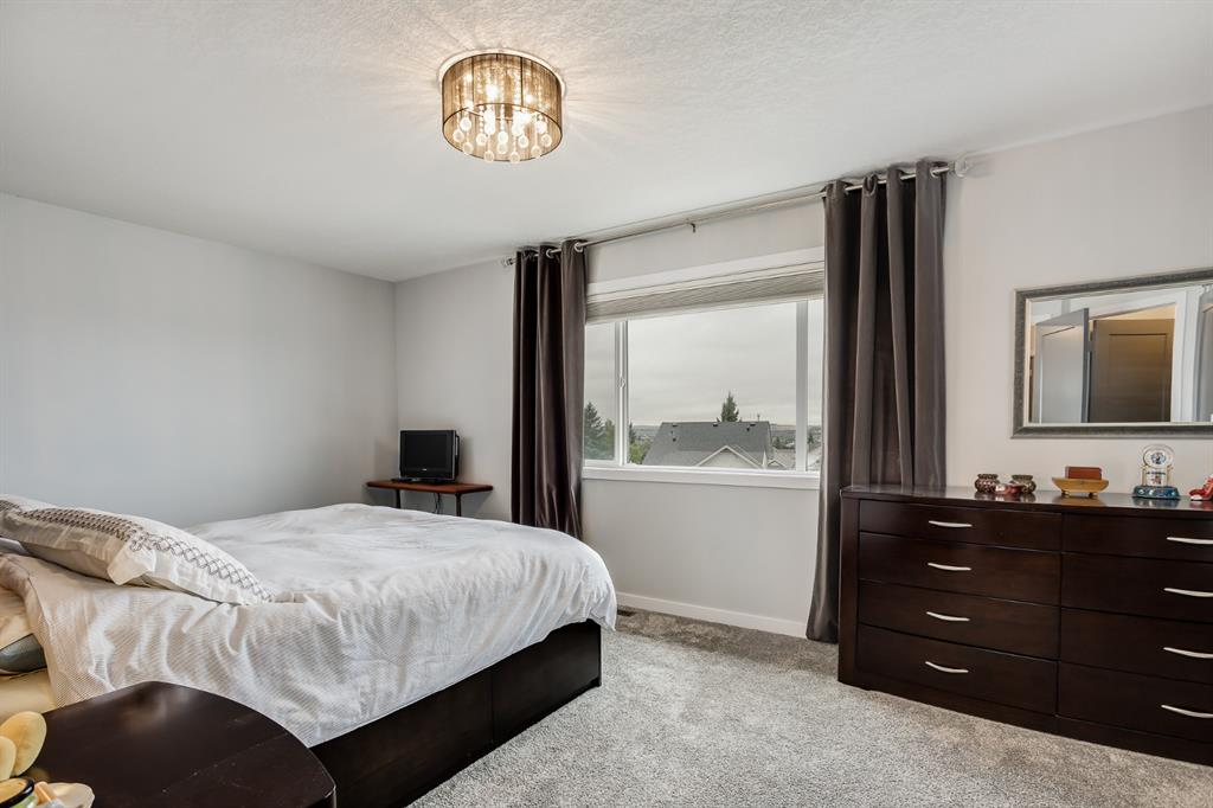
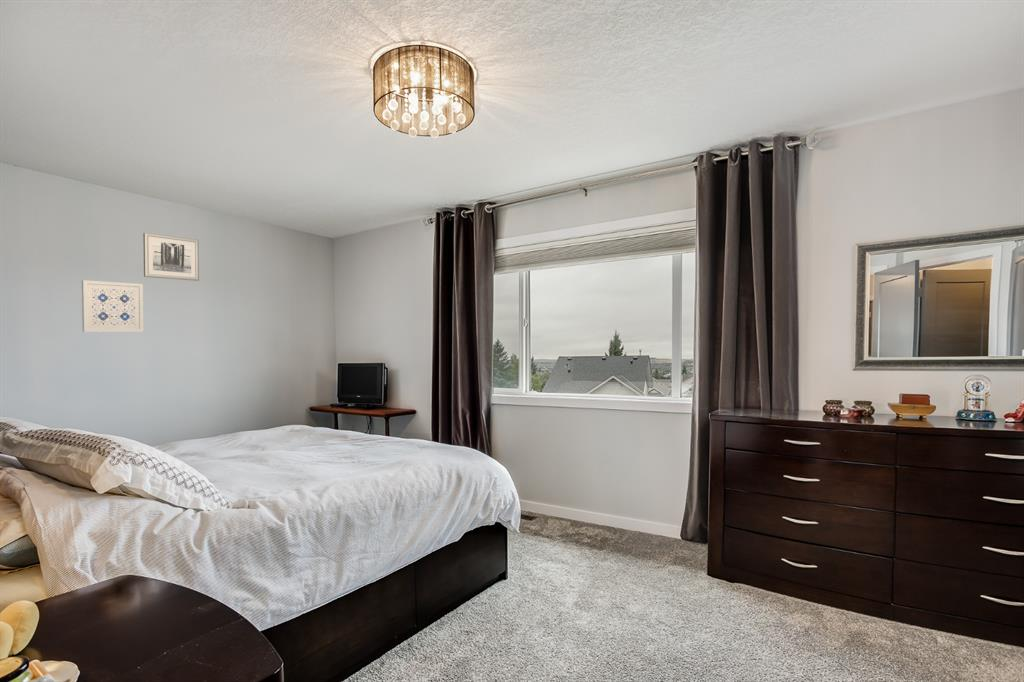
+ wall art (172, 257)
+ wall art (113, 307)
